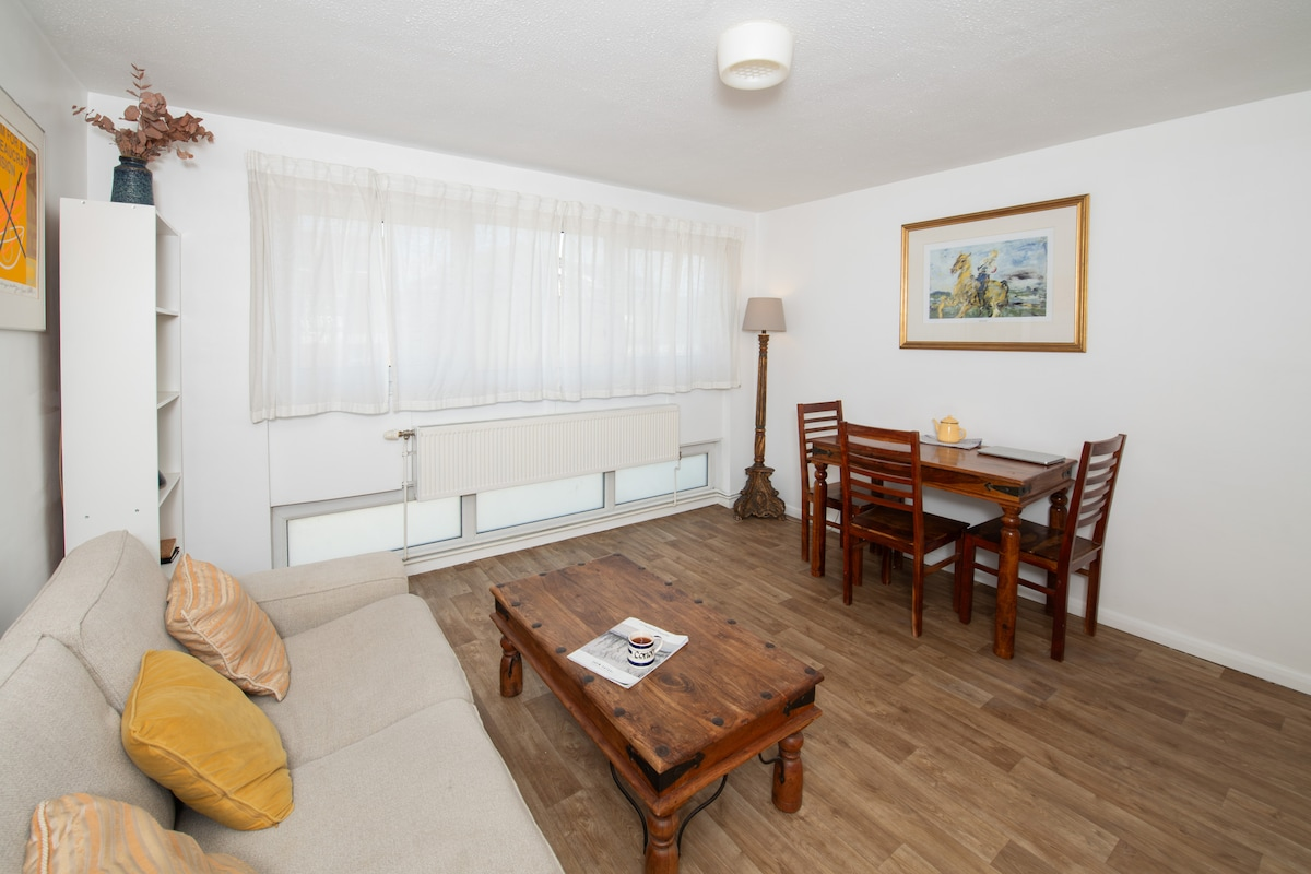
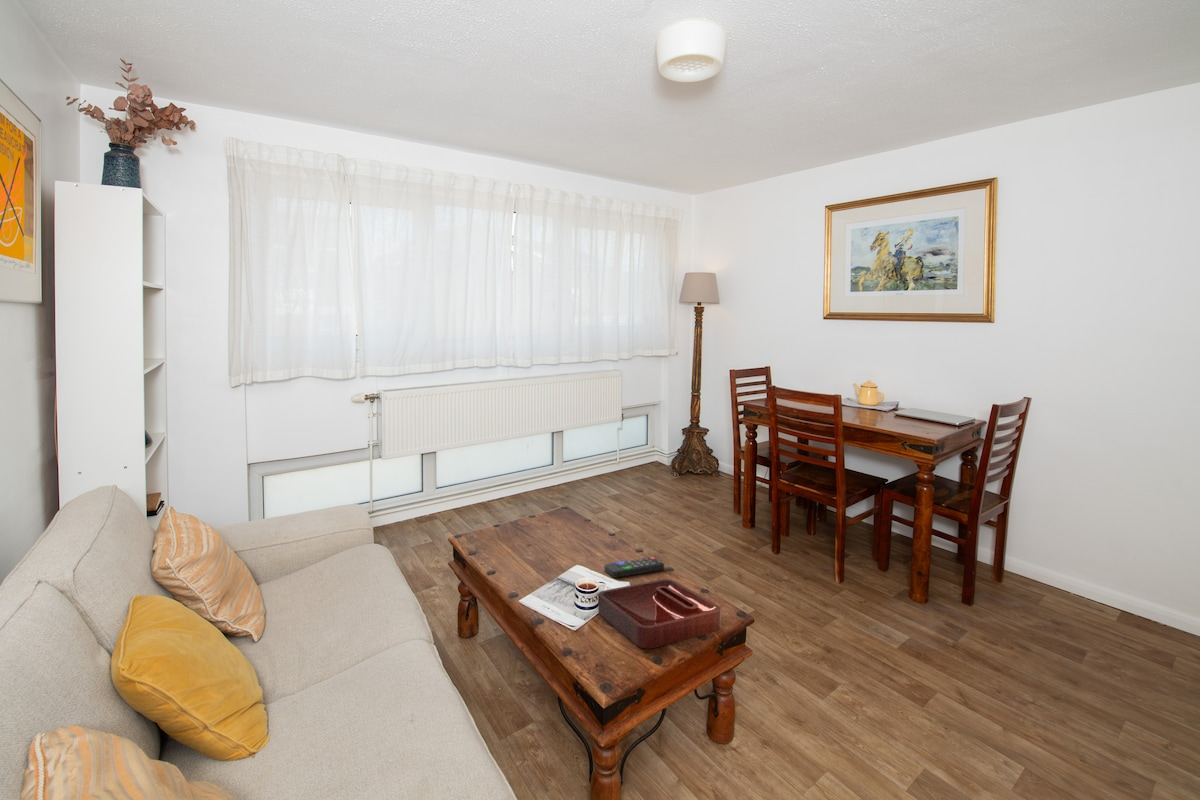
+ decorative tray (657, 610)
+ remote control (634, 566)
